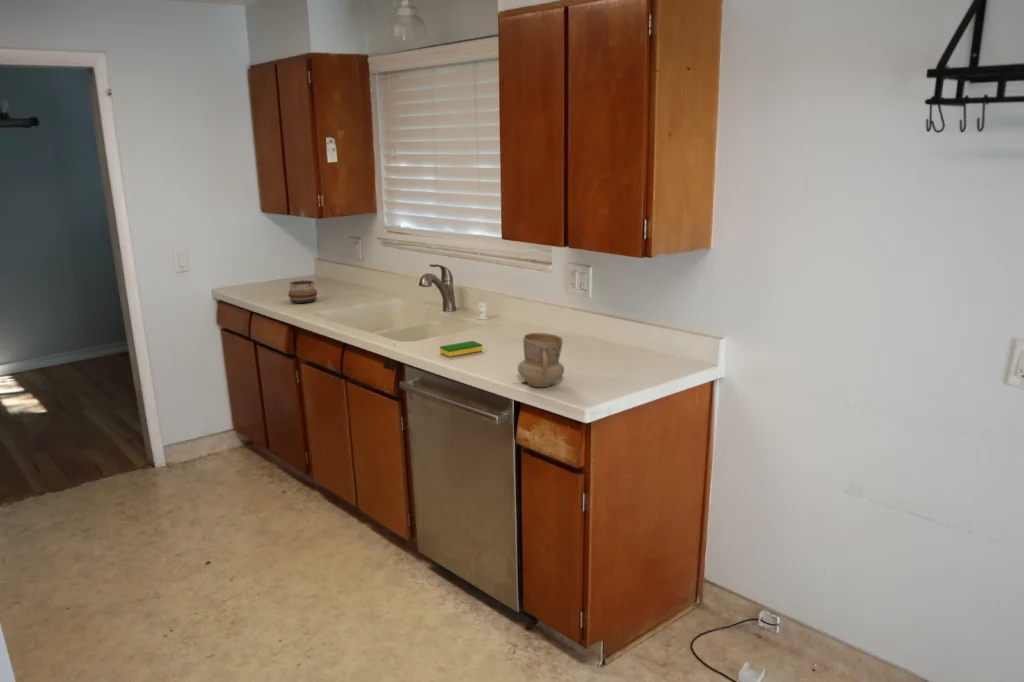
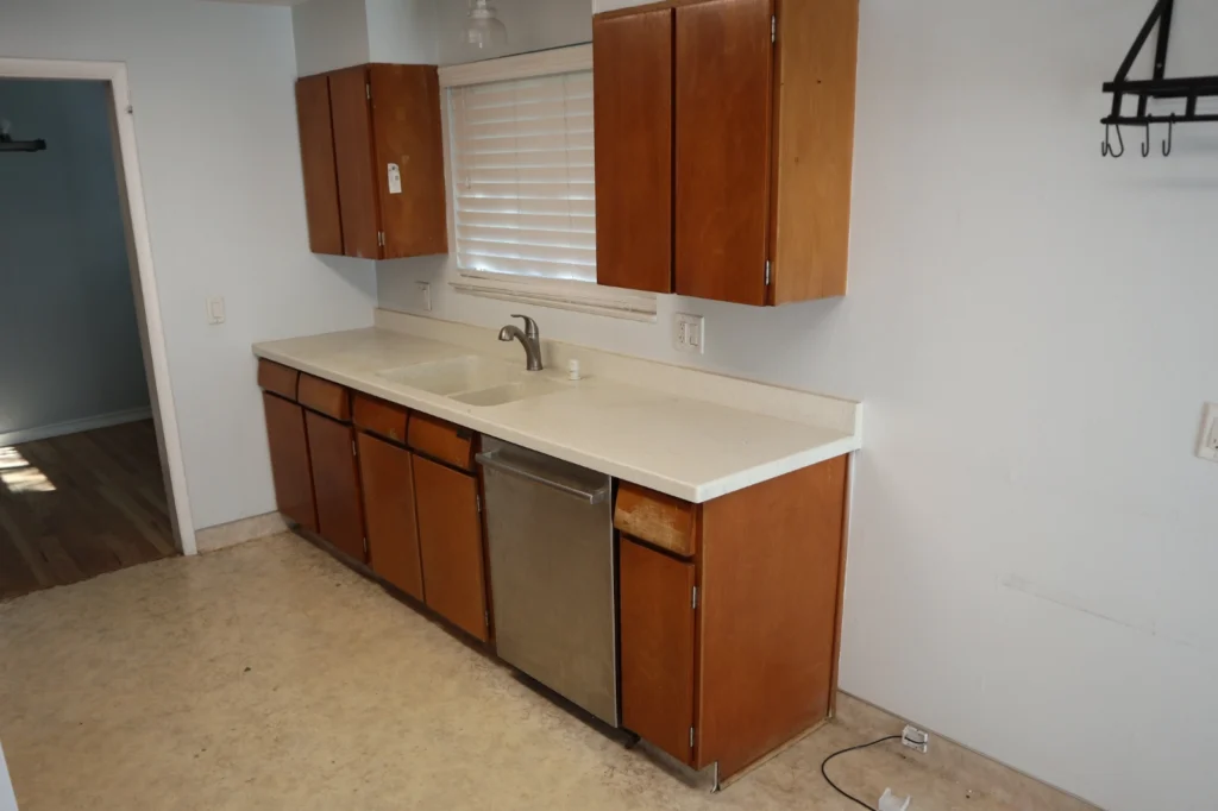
- dish sponge (461, 348)
- mug (541, 360)
- decorative bowl (302, 291)
